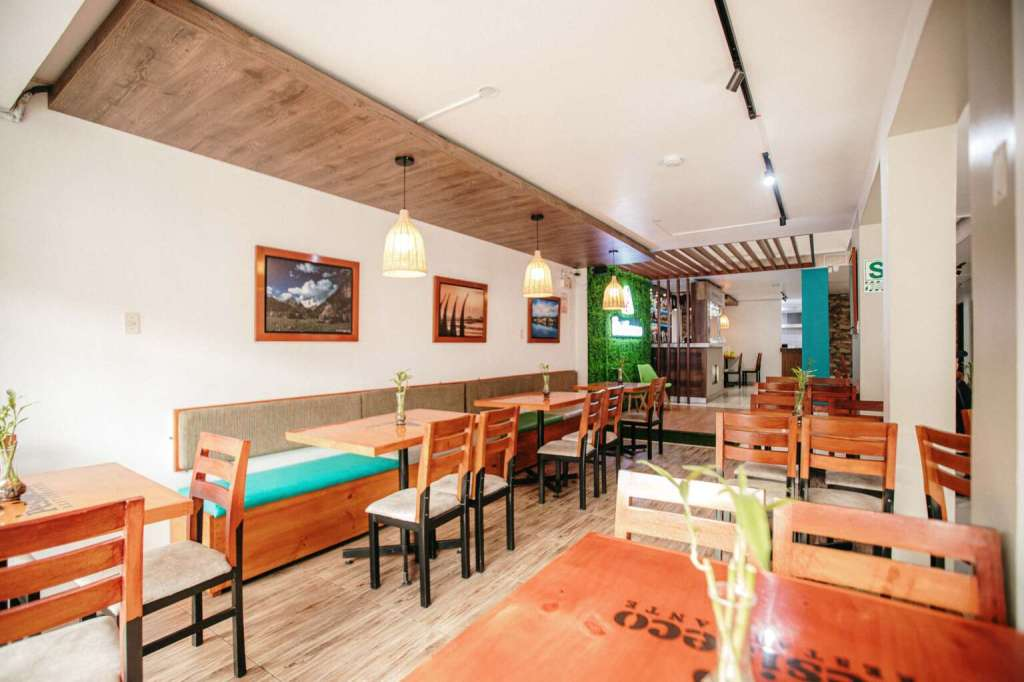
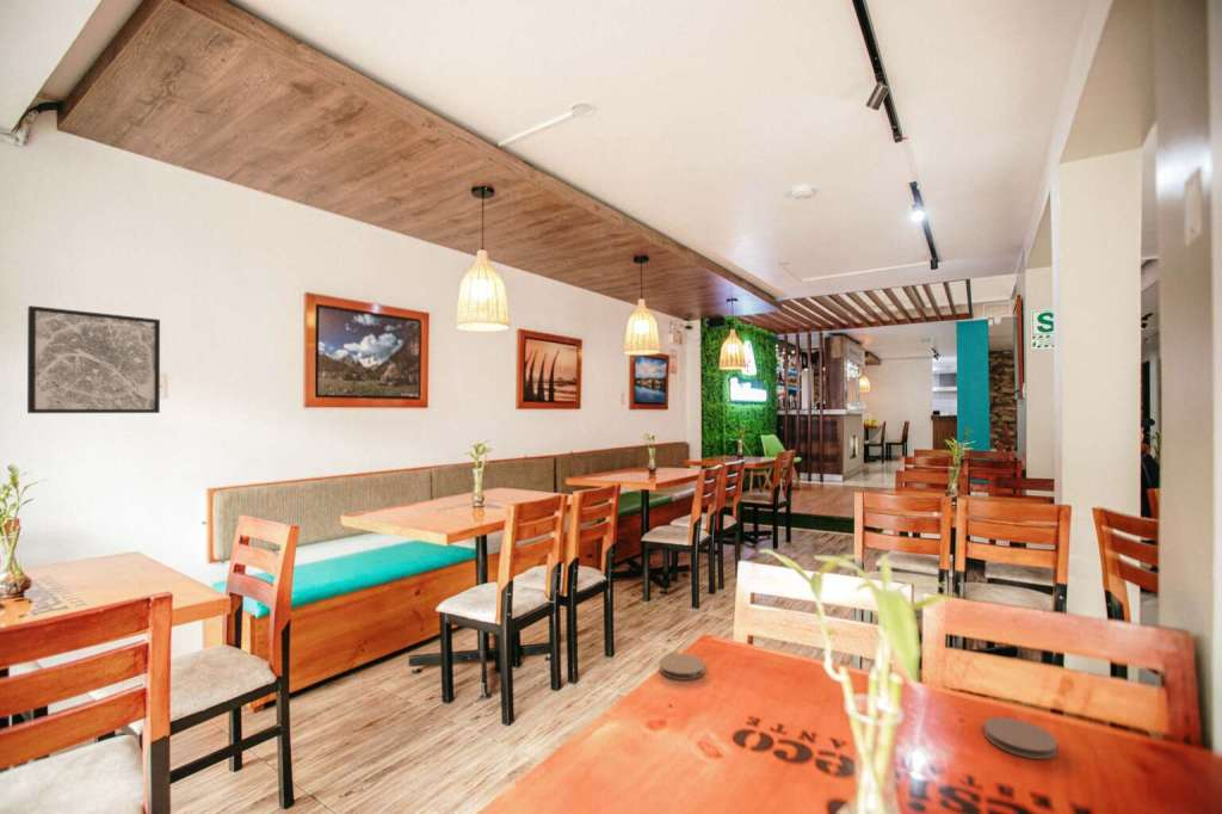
+ coaster (681, 666)
+ wall art (98, 363)
+ coaster (1019, 736)
